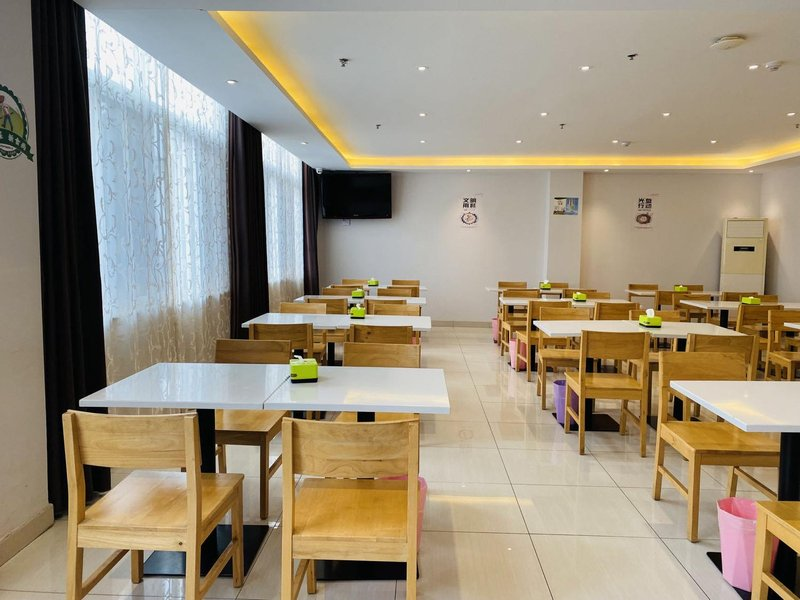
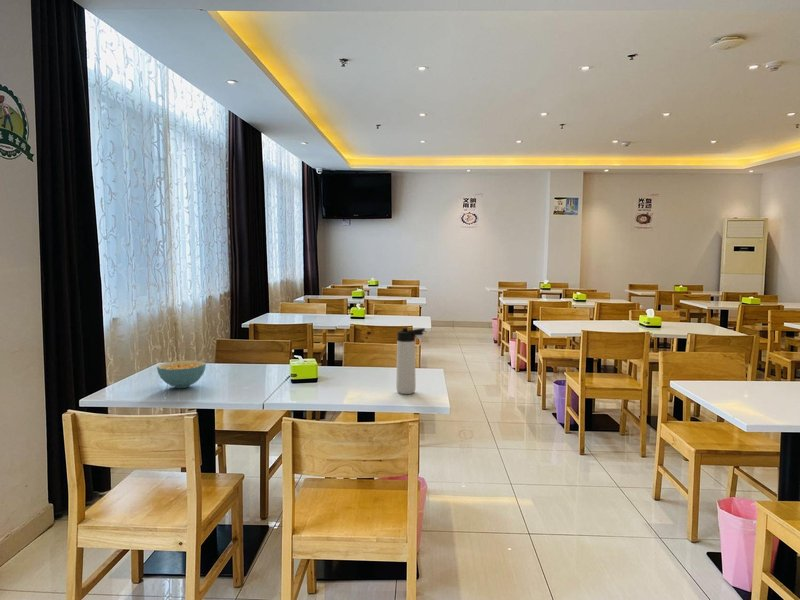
+ cereal bowl (182, 375)
+ thermos bottle (410, 360)
